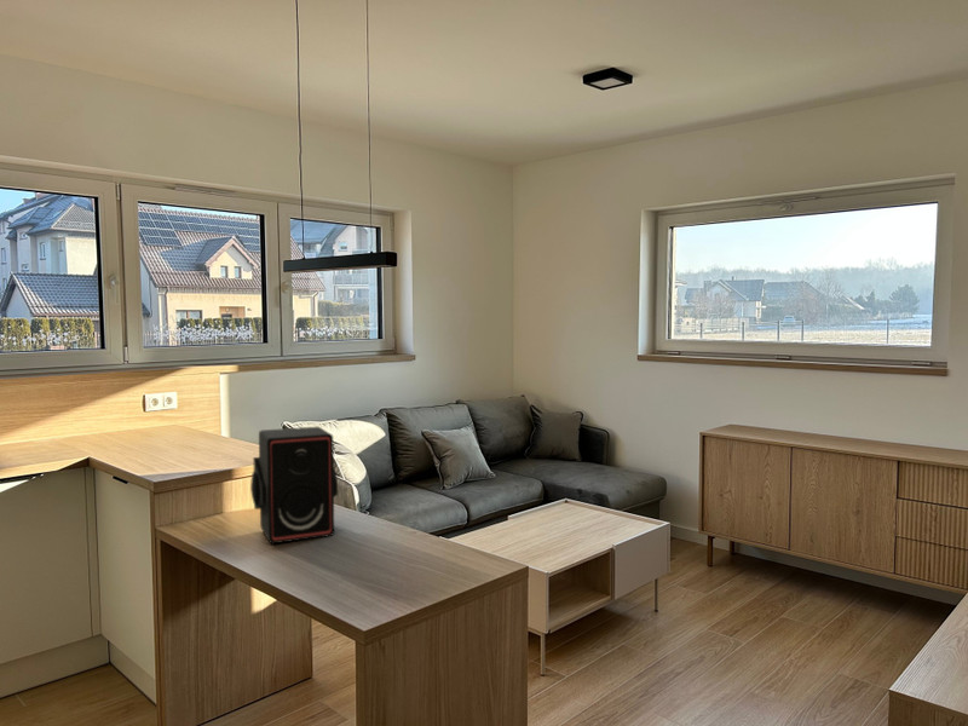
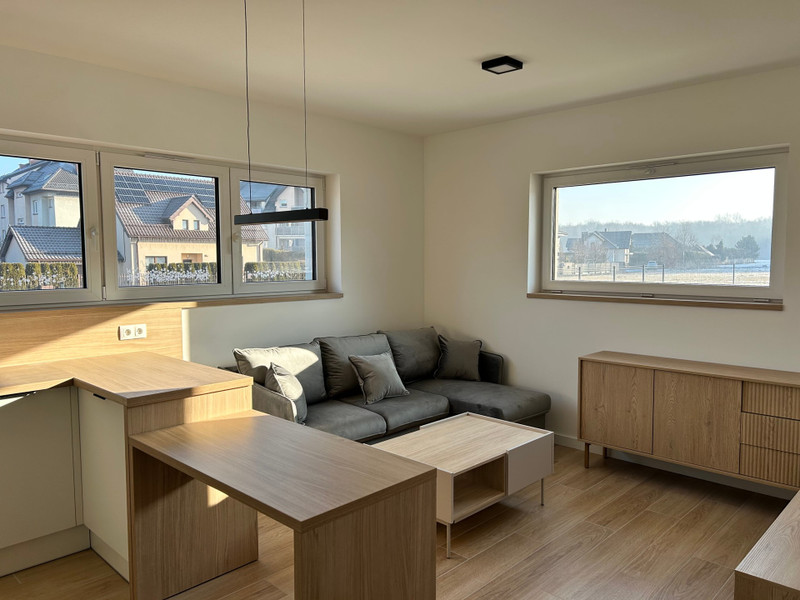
- stereo (295, 482)
